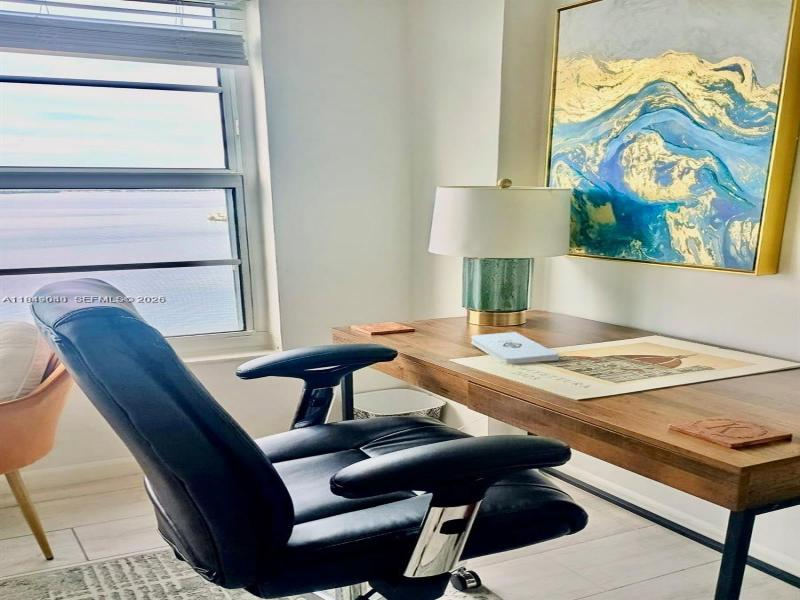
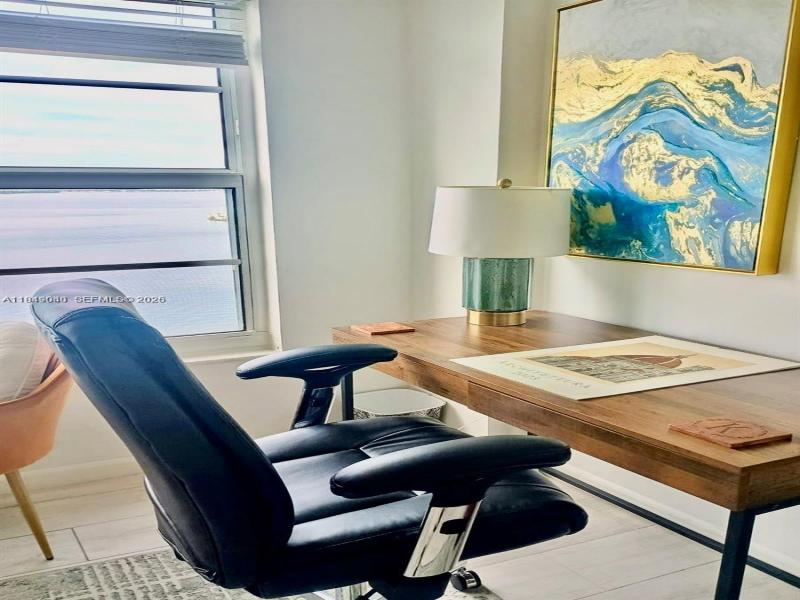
- notepad (511, 347)
